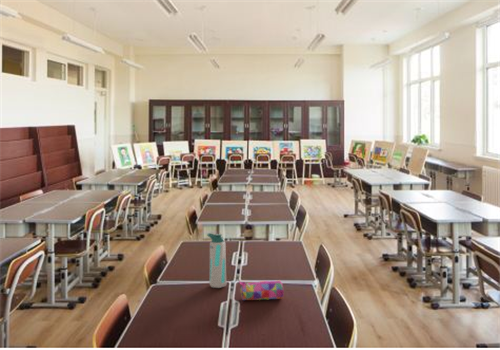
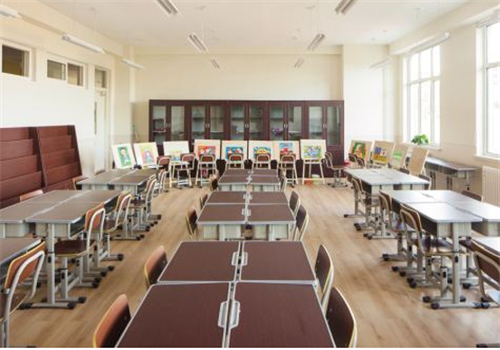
- water bottle (216, 259)
- pencil case (261, 290)
